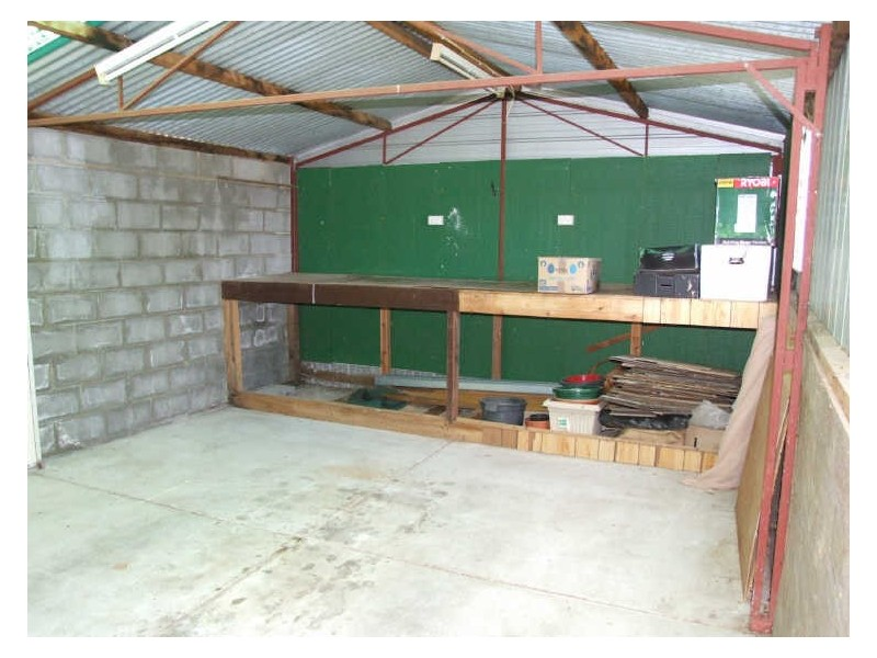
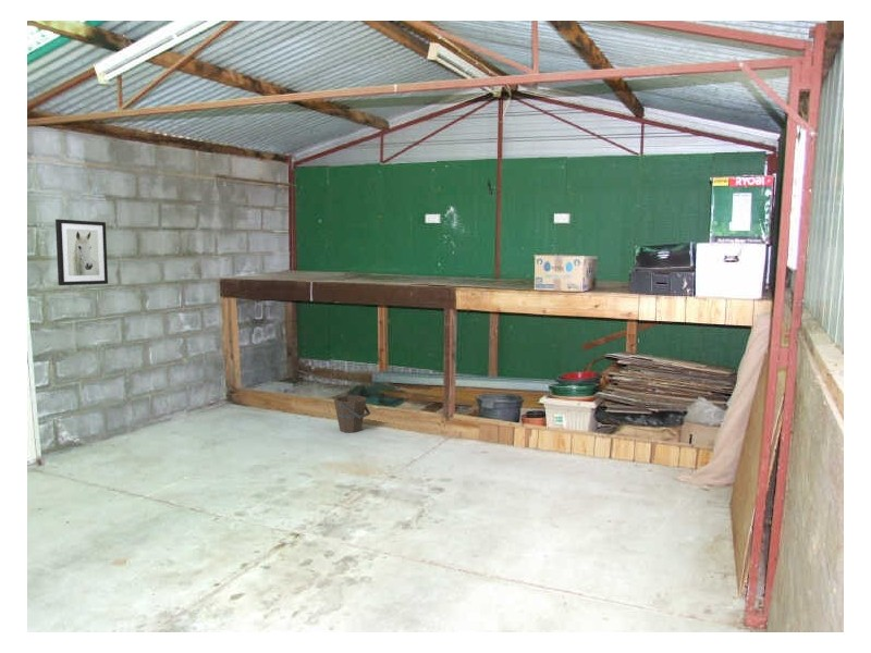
+ bucket (351, 414)
+ wall art (82, 252)
